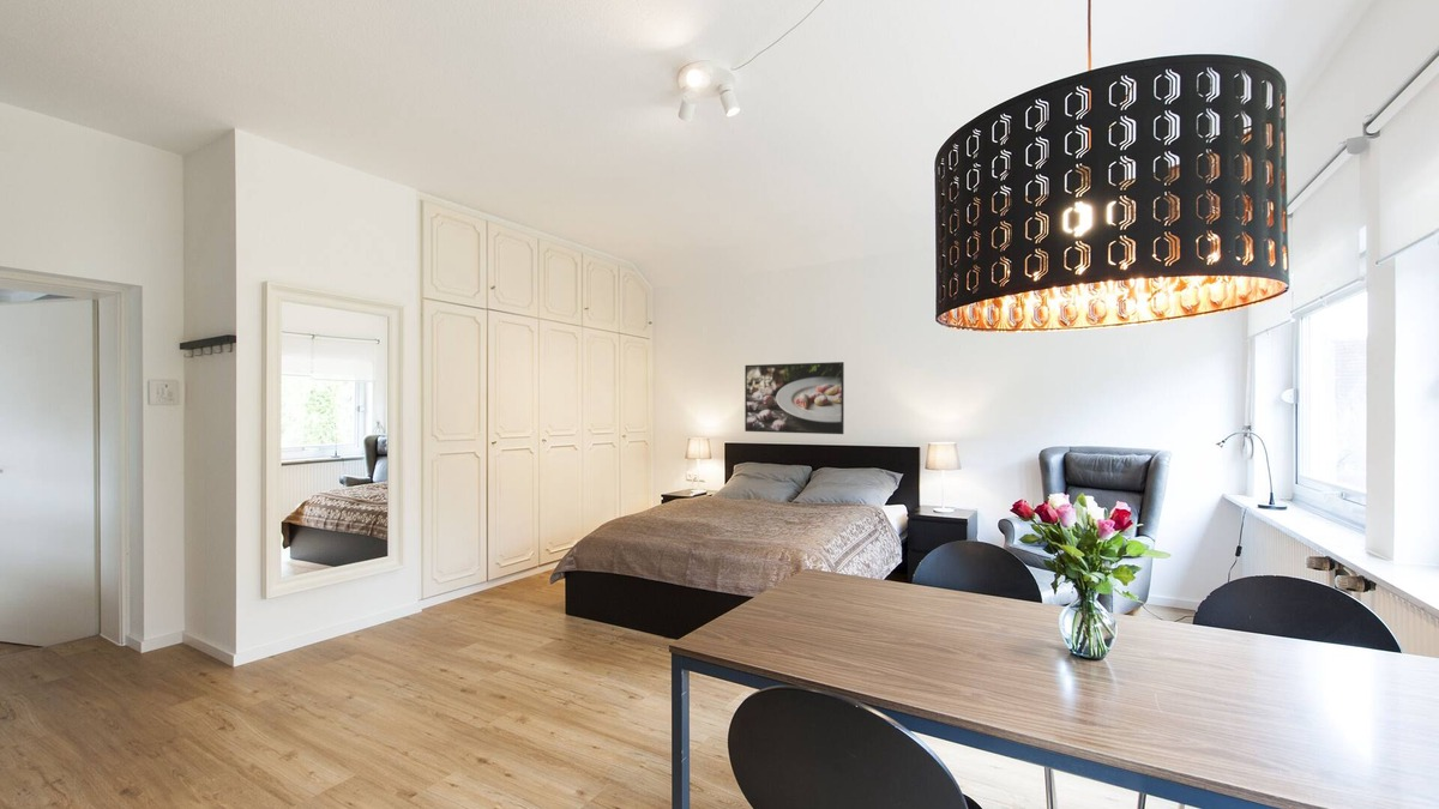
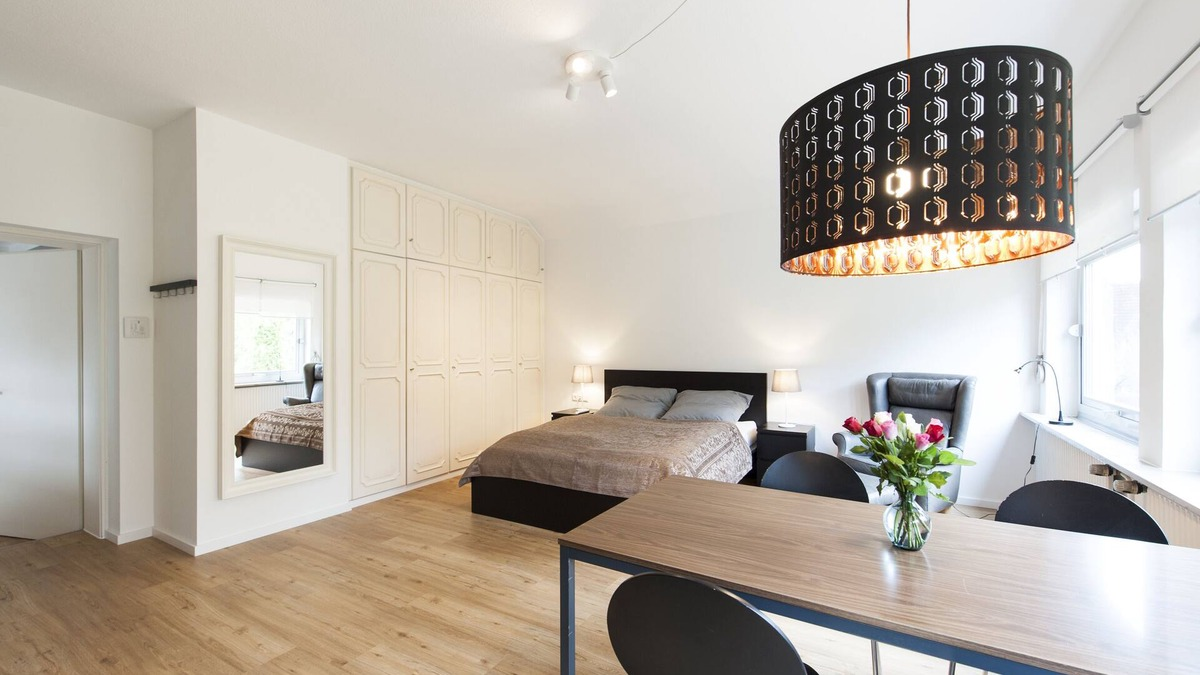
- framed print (791, 398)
